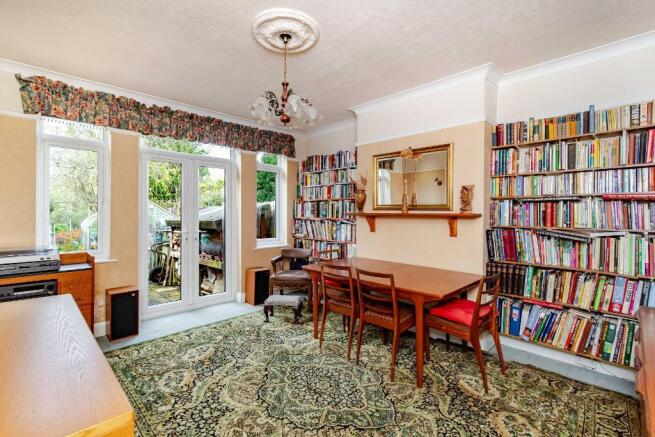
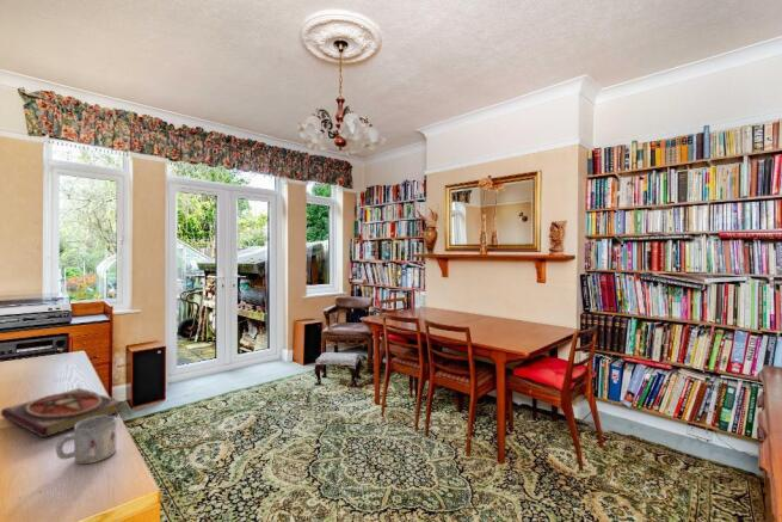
+ book (63, 406)
+ mug (87, 441)
